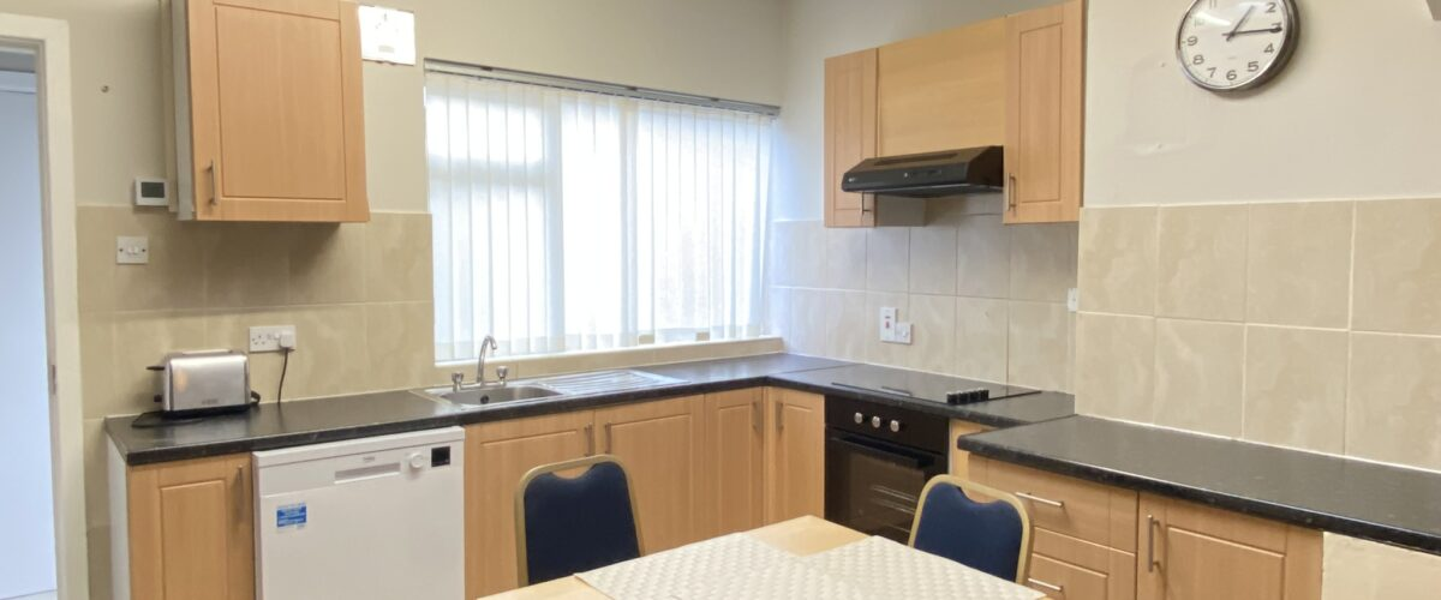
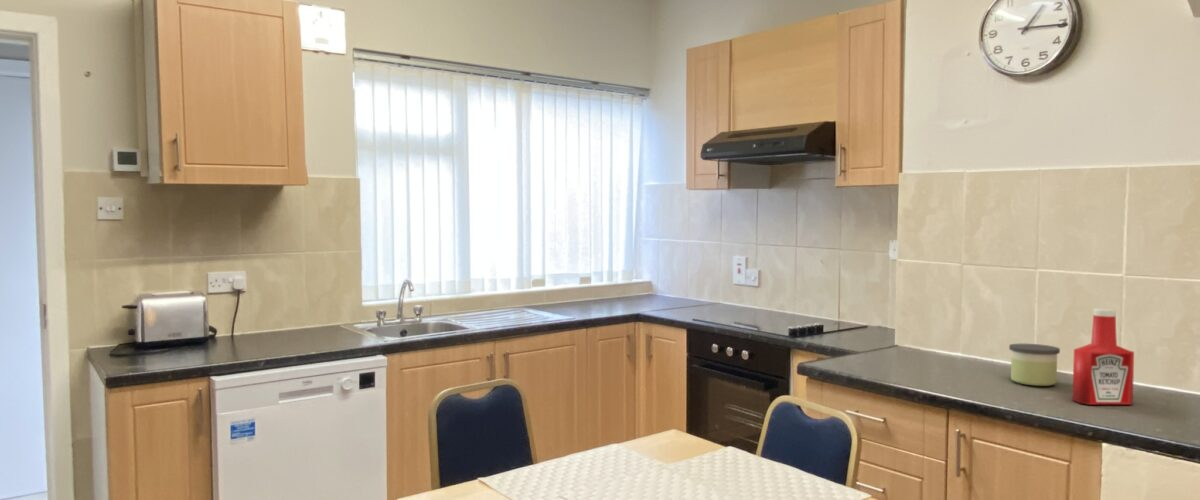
+ candle (1033, 364)
+ soap bottle (1103, 355)
